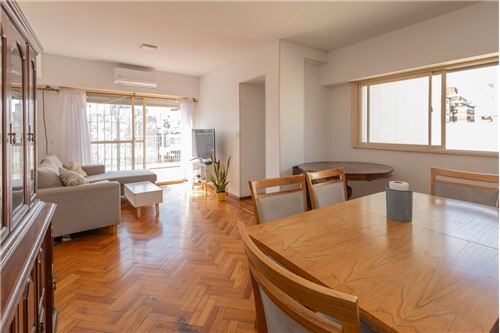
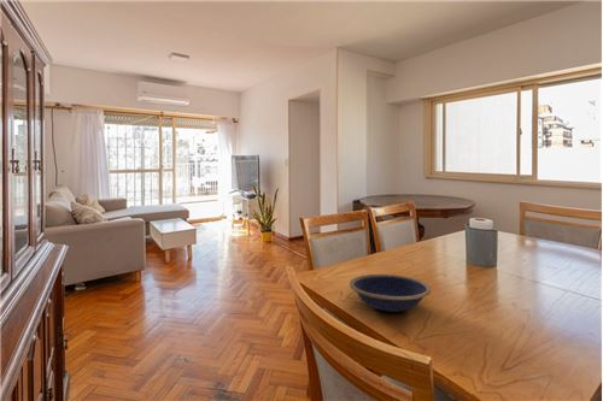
+ bowl (388, 295)
